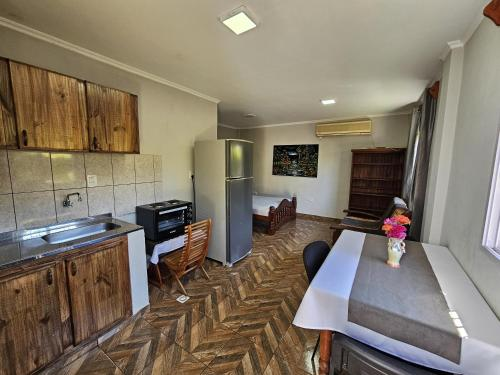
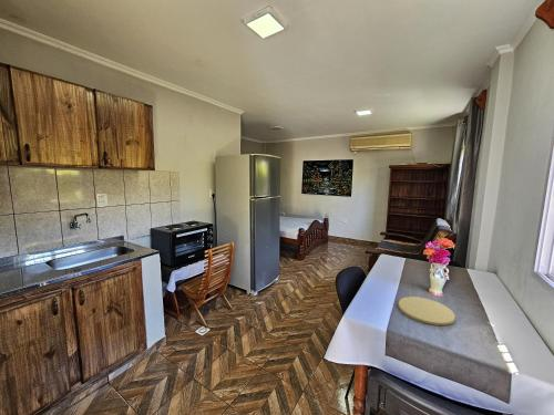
+ plate (423, 309)
